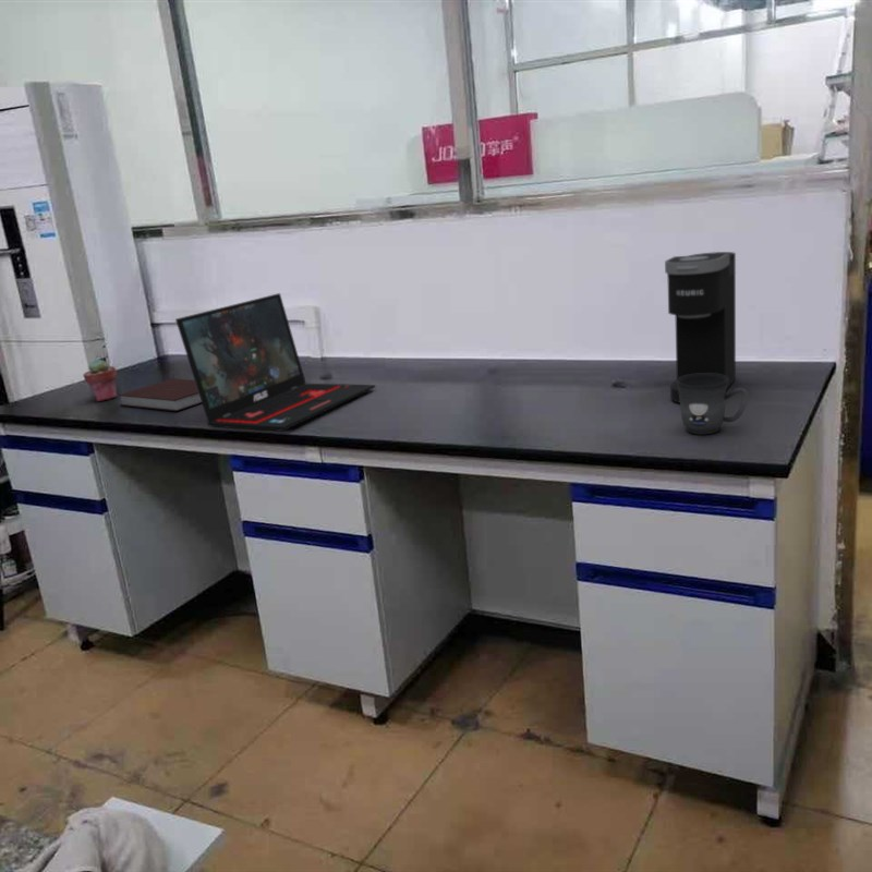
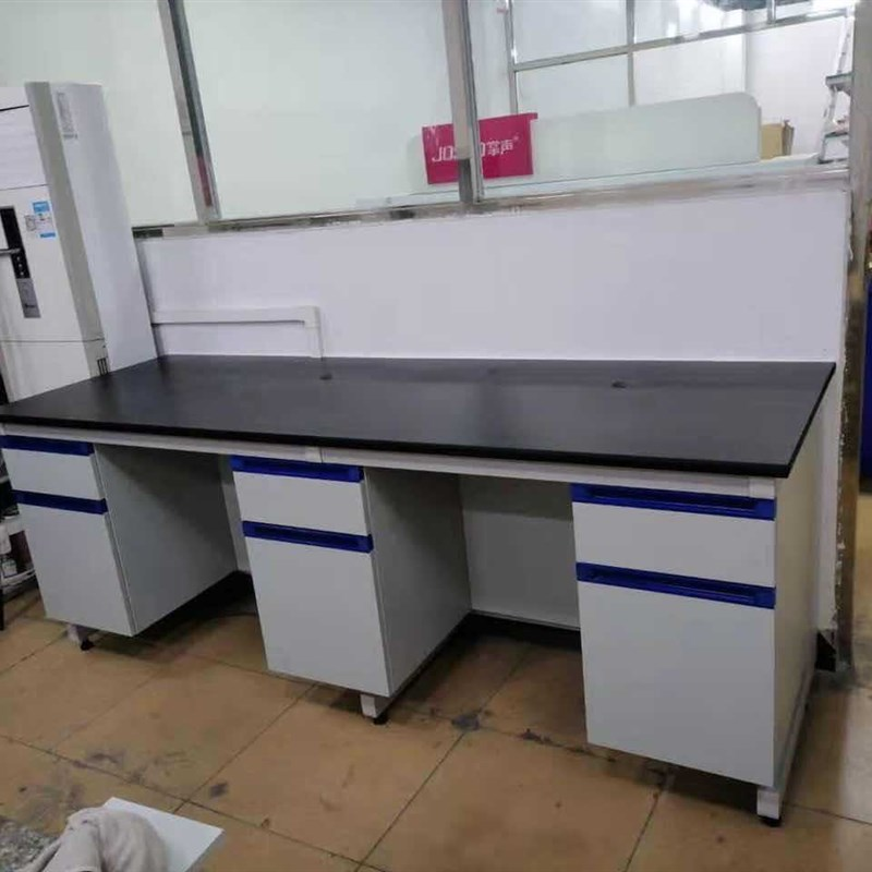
- mug (712, 404)
- potted succulent (101, 378)
- coffee maker (702, 323)
- laptop (281, 356)
- notebook (174, 393)
